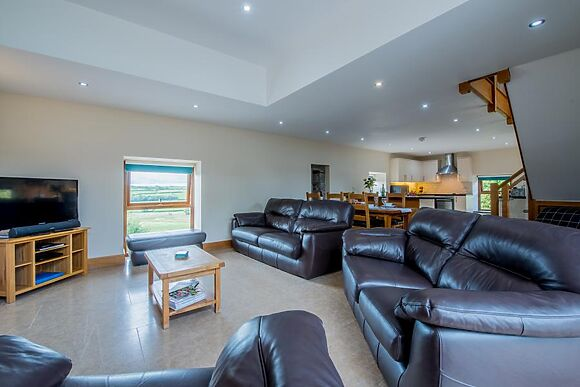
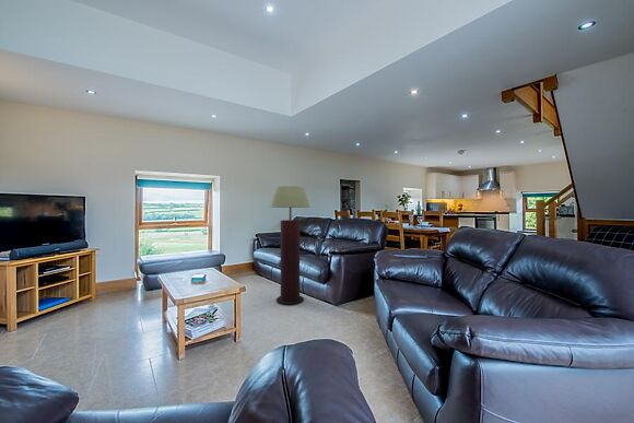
+ floor lamp (290, 244)
